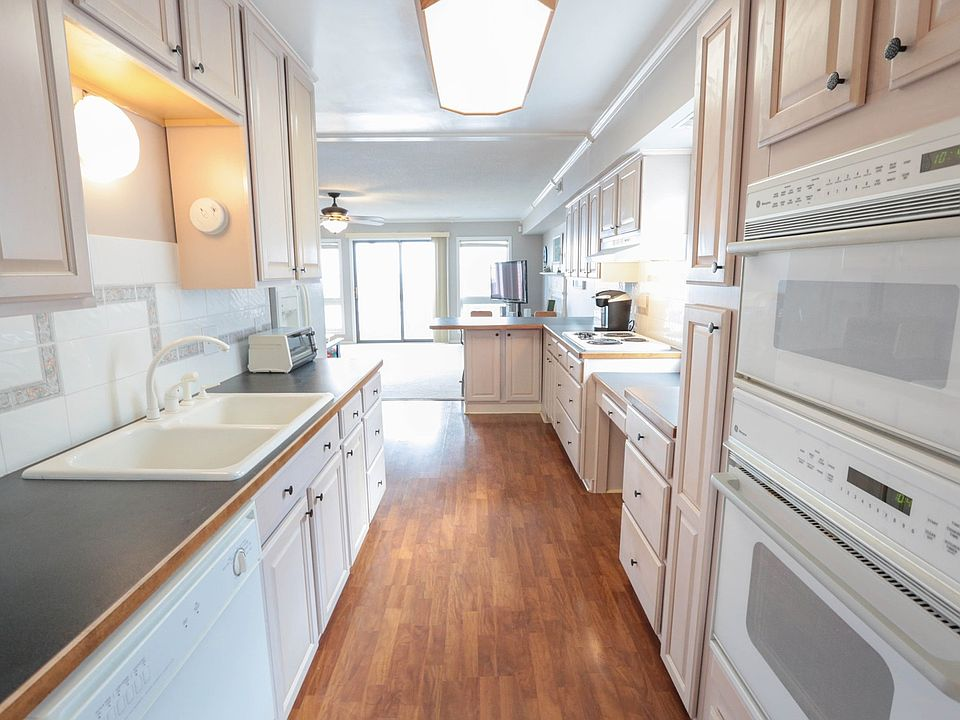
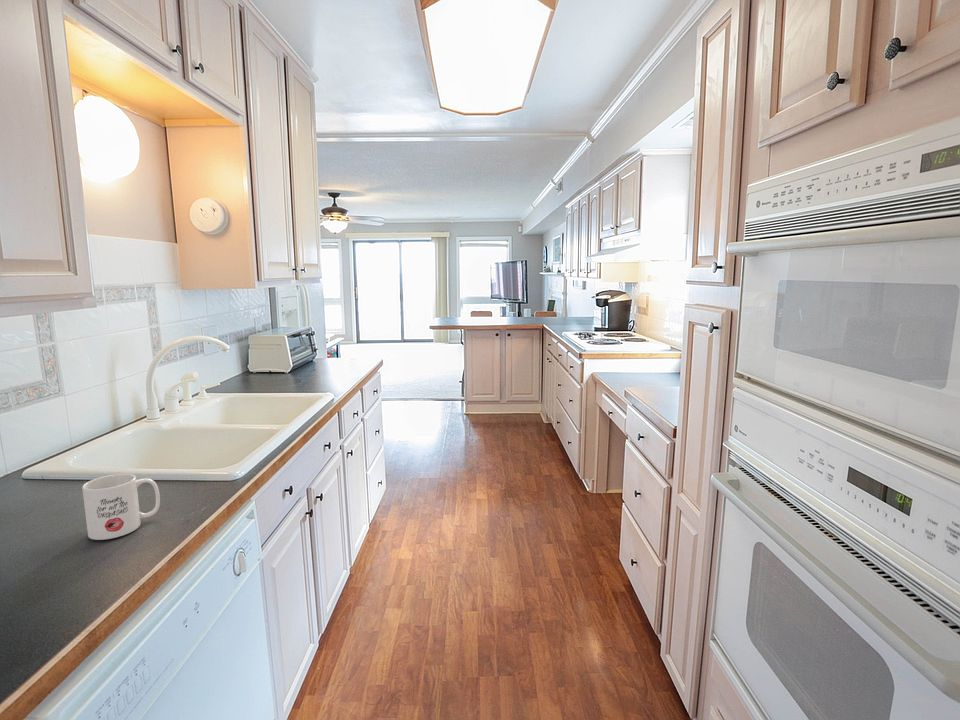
+ mug (123, 502)
